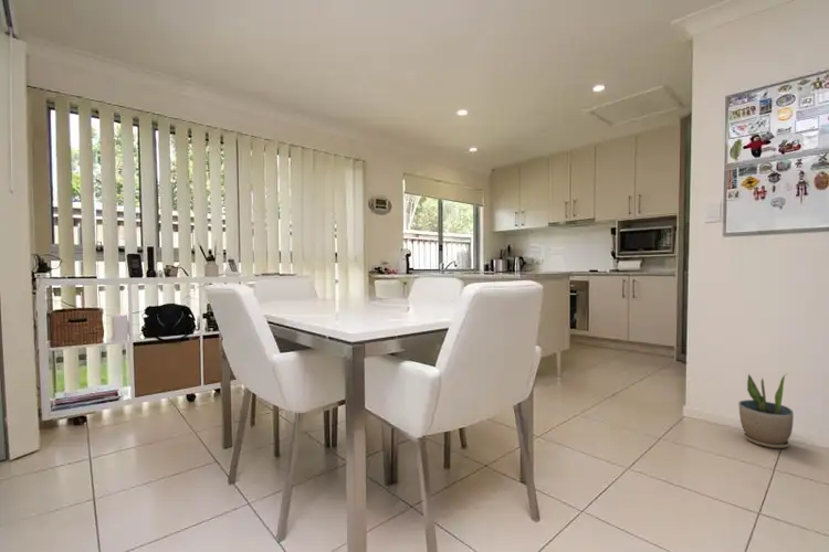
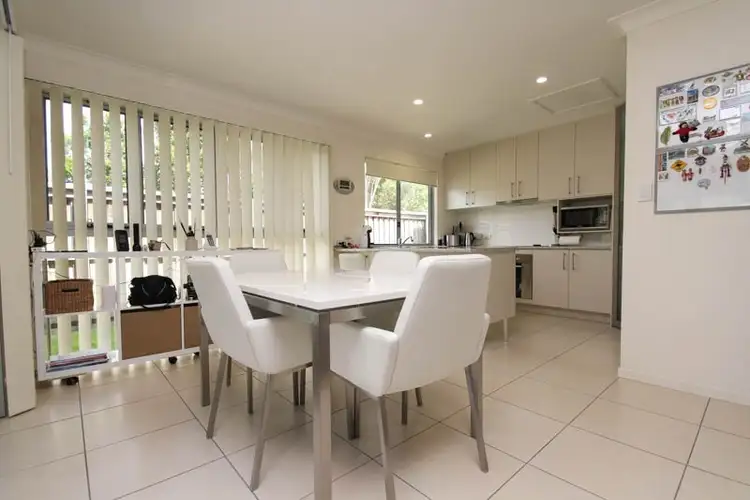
- potted plant (765, 405)
